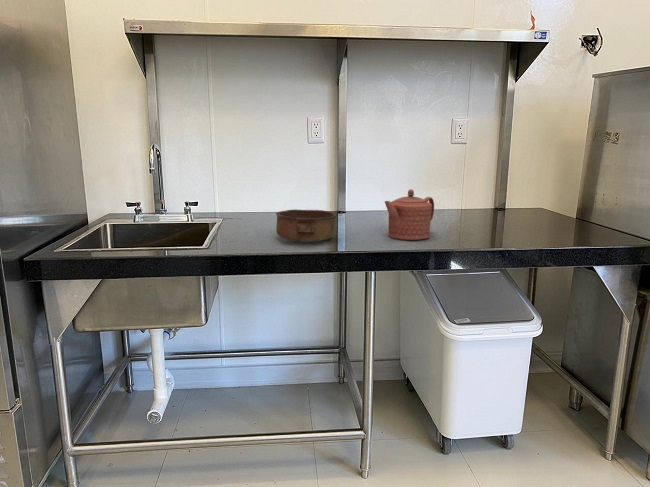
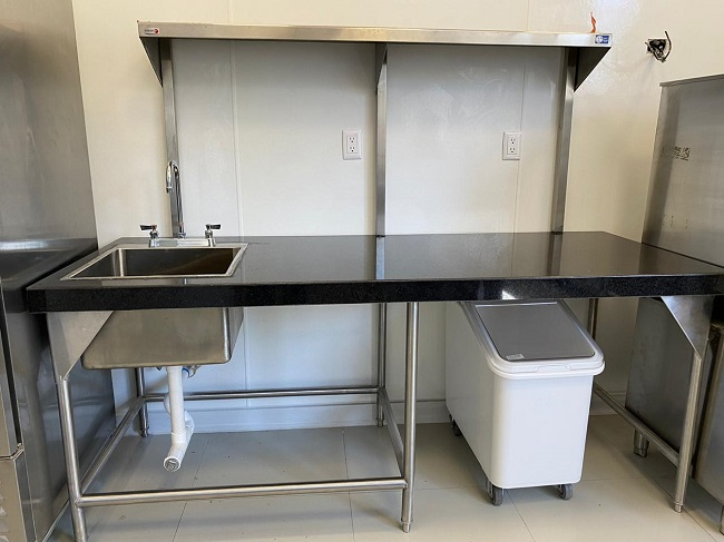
- teapot (409, 212)
- bowl (306, 225)
